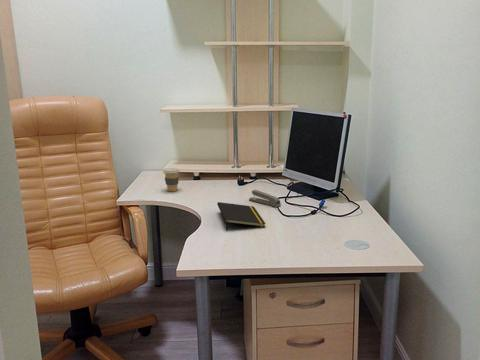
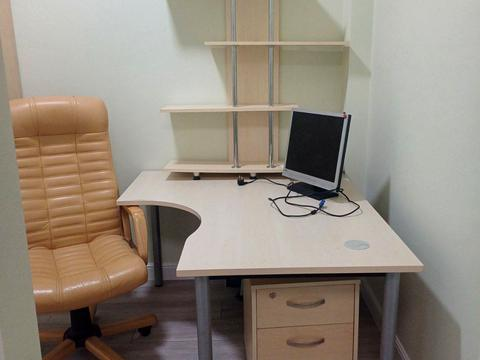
- coffee cup (171, 179)
- notepad (240, 213)
- stapler (264, 197)
